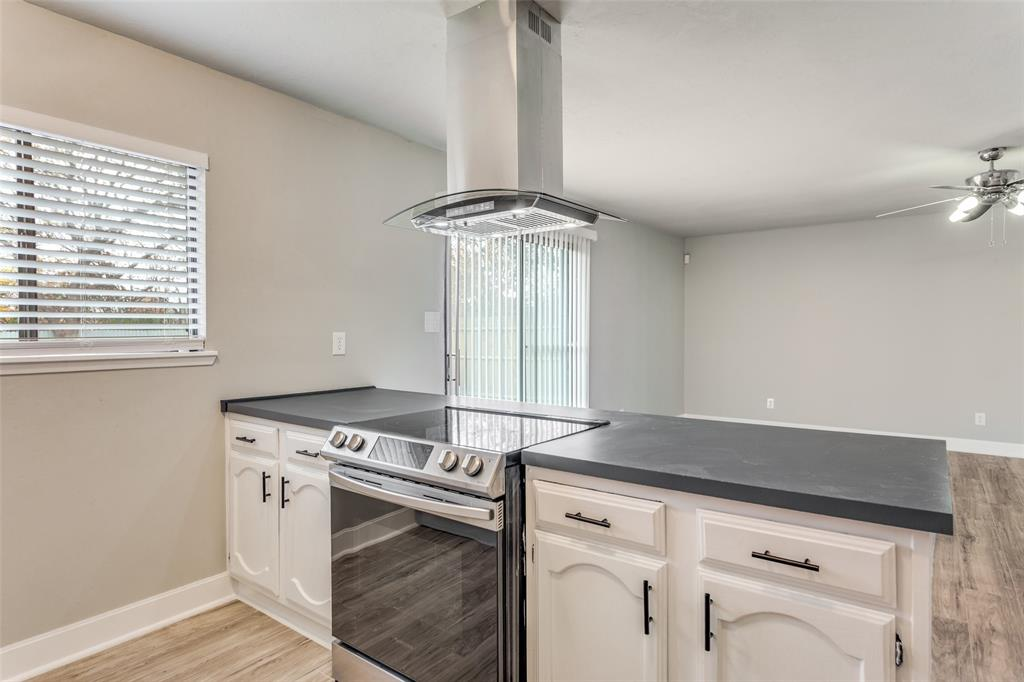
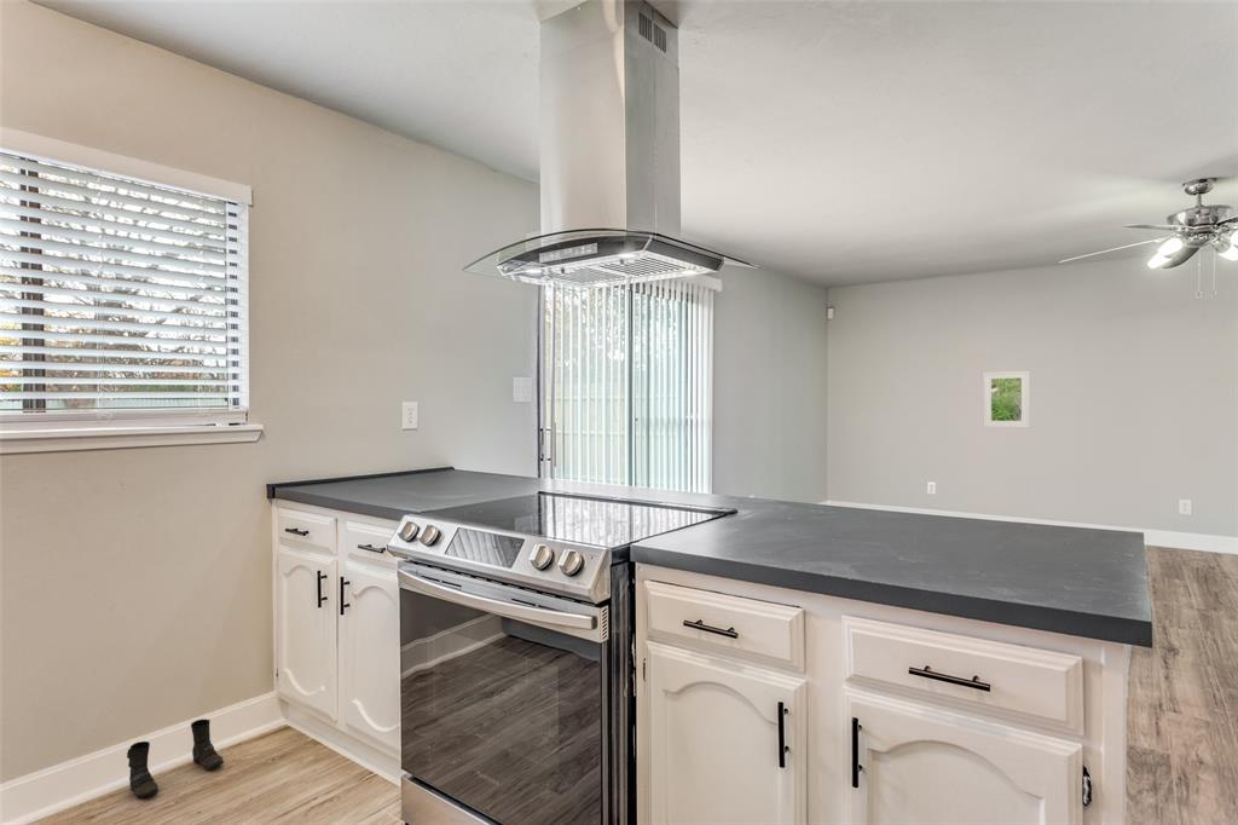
+ boots (192, 755)
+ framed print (1006, 399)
